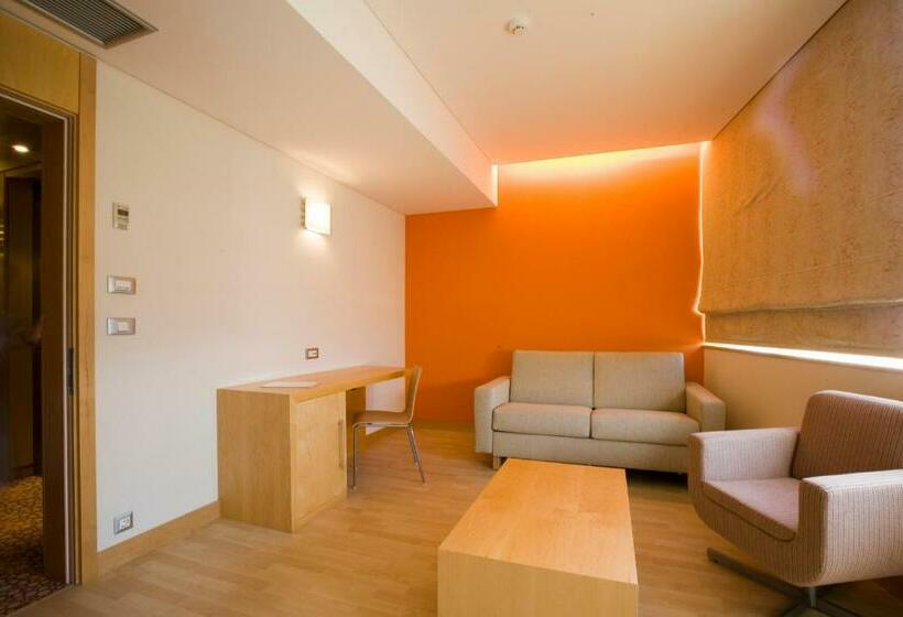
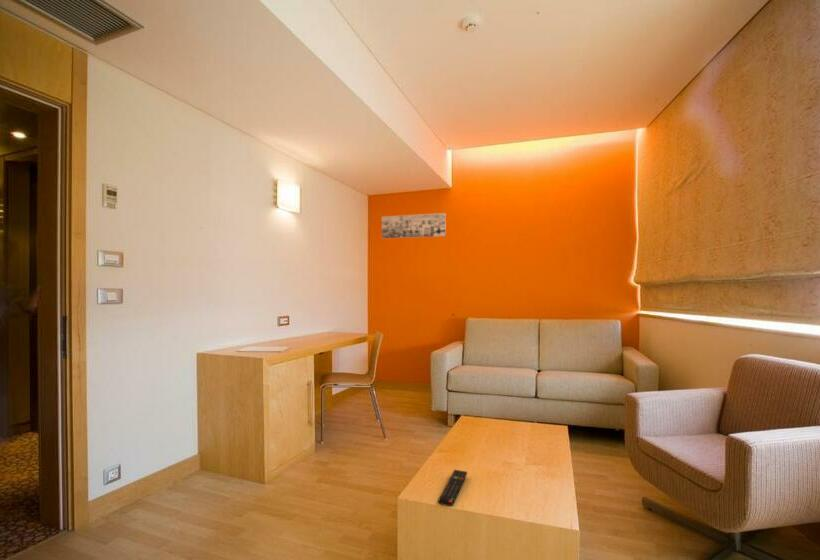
+ wall art (413, 226)
+ remote control (453, 487)
